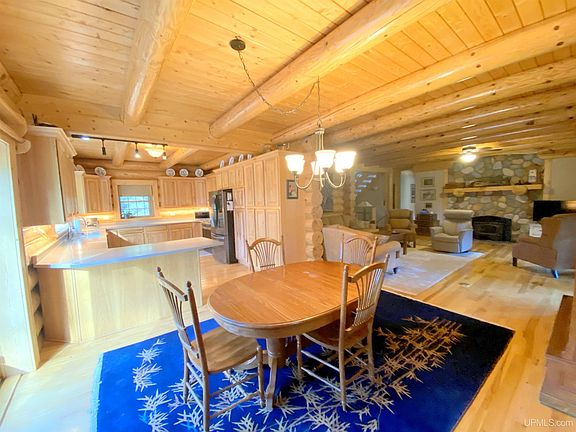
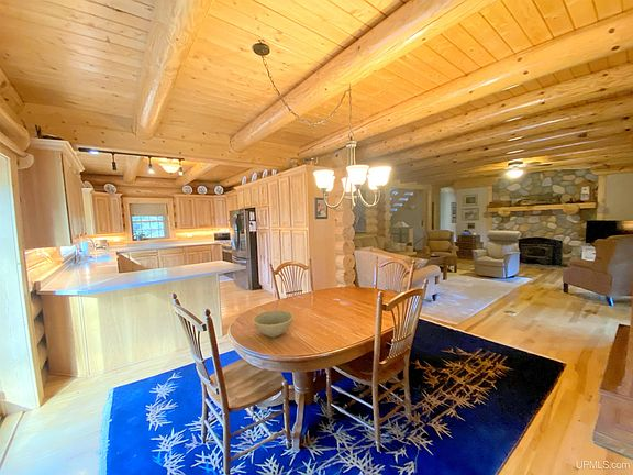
+ bowl (274, 325)
